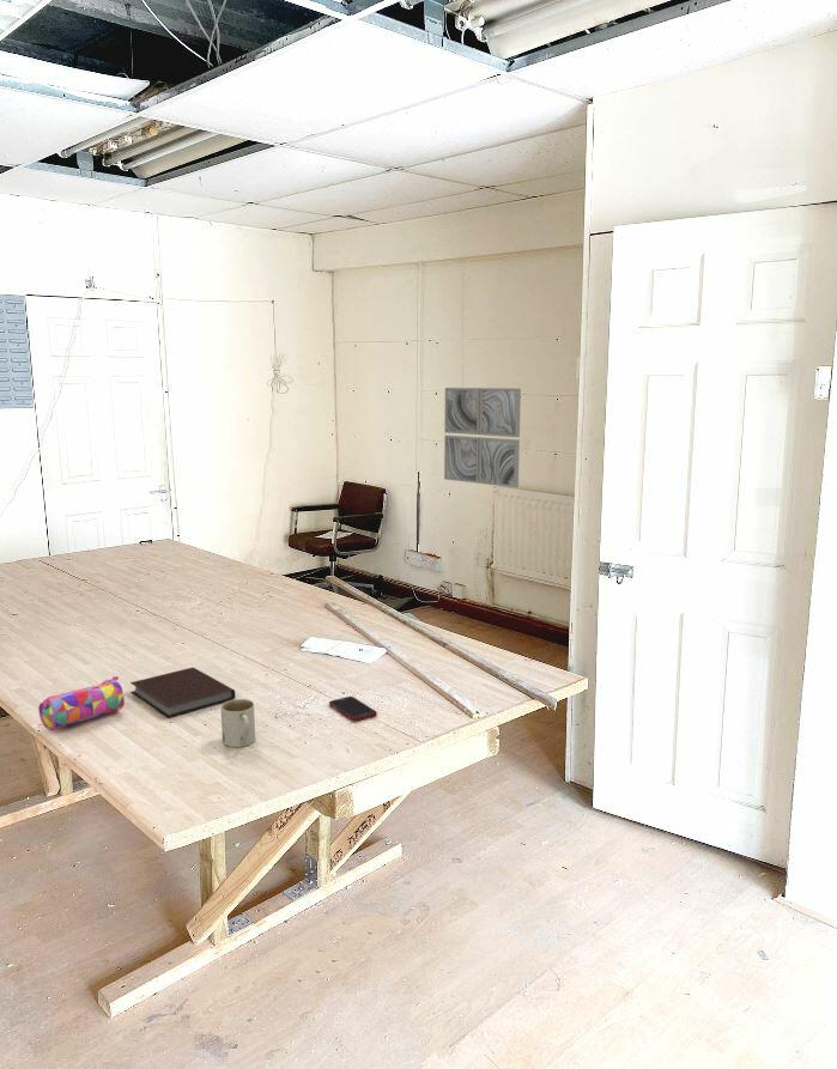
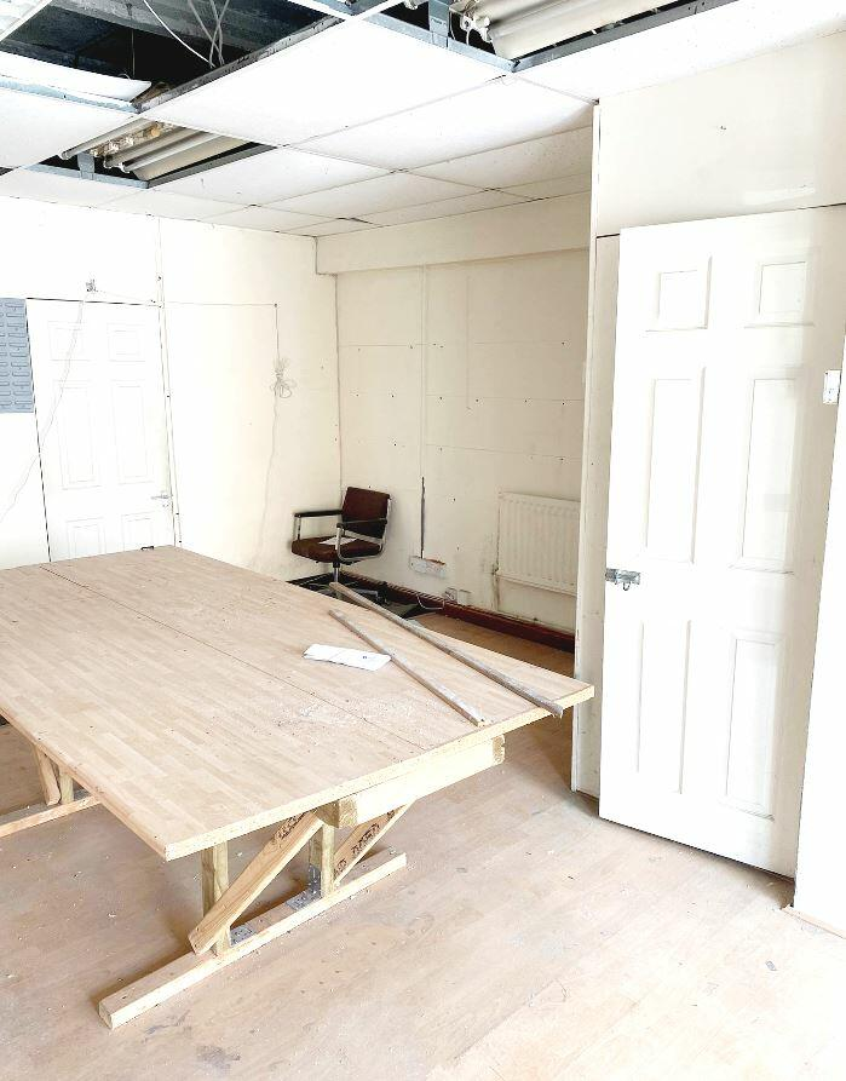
- pencil case (83, 703)
- notebook (182, 690)
- mug (239, 724)
- wall art (480, 437)
- cell phone (352, 707)
